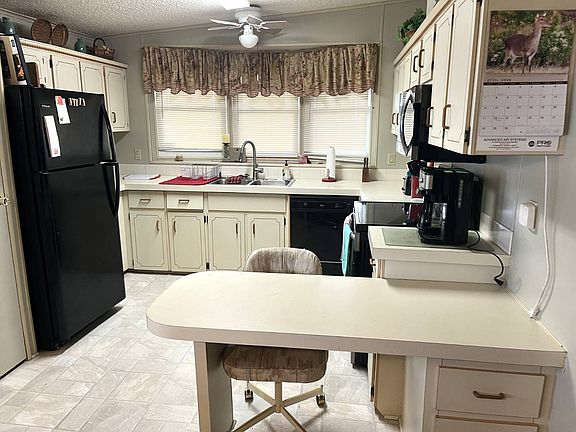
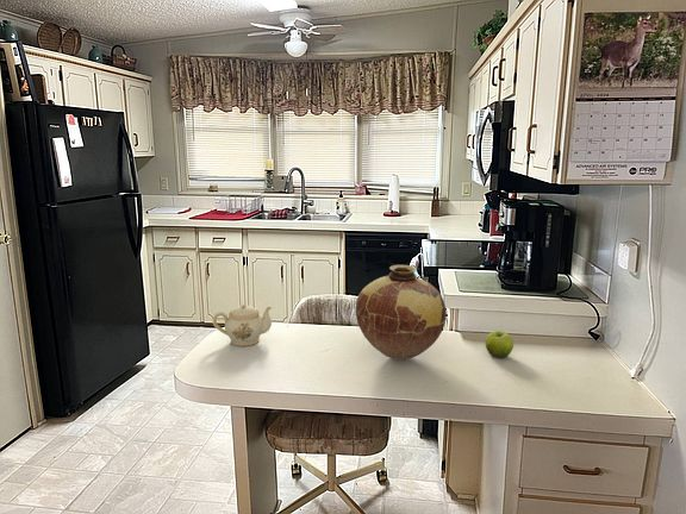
+ teapot (242, 322)
+ vase (400, 313)
+ fruit (499, 343)
